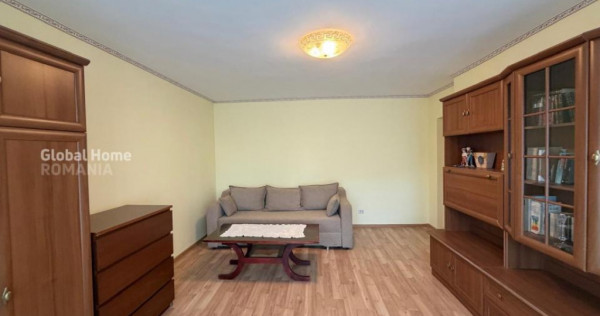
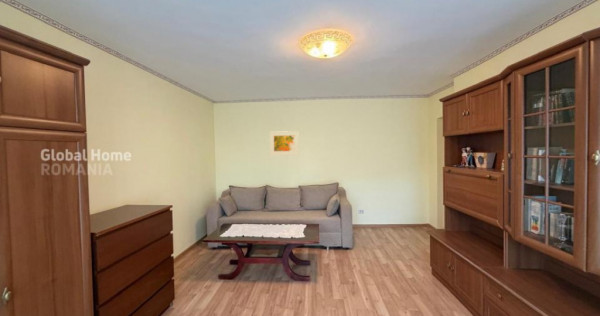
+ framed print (284, 143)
